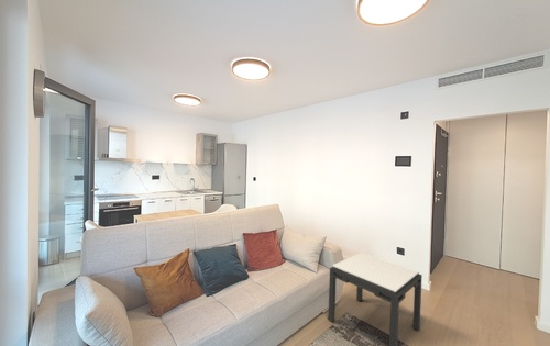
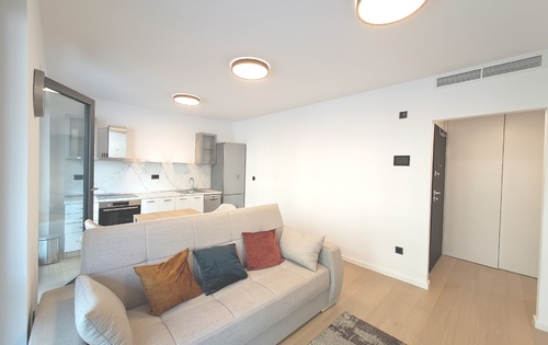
- side table (374, 294)
